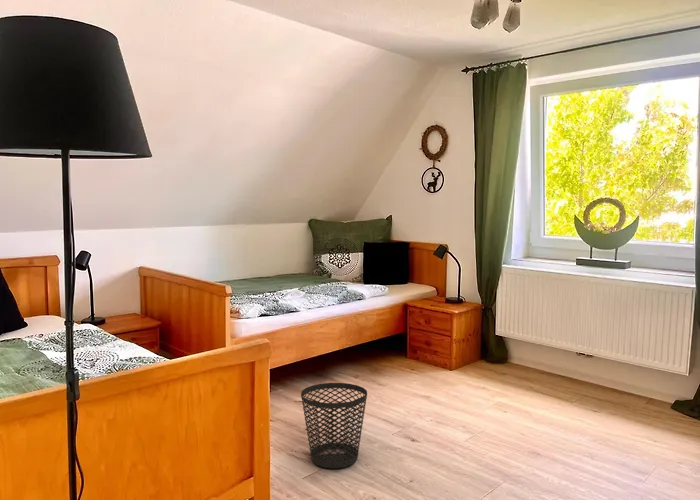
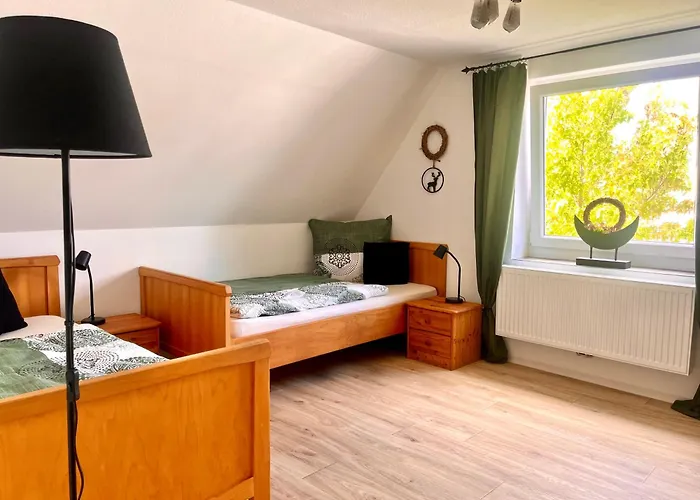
- wastebasket (334, 425)
